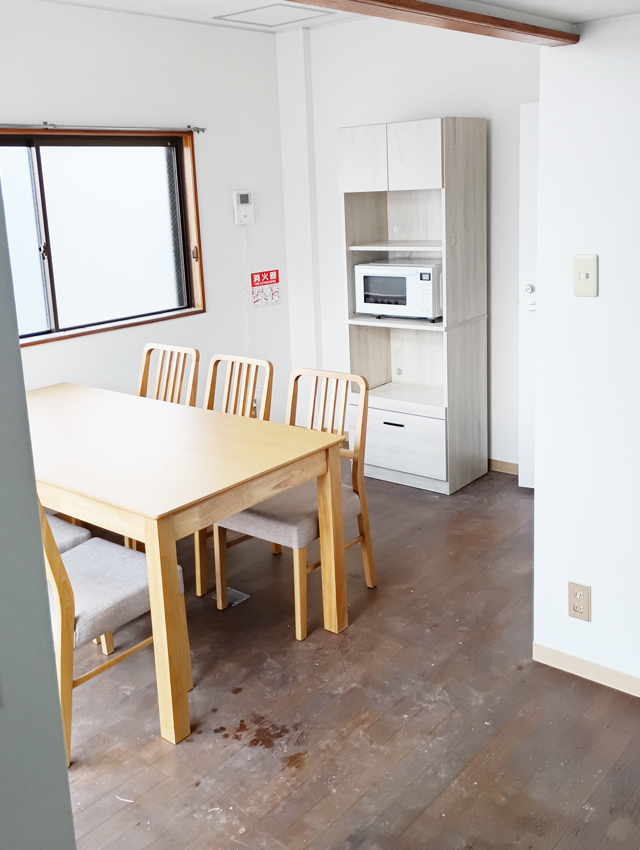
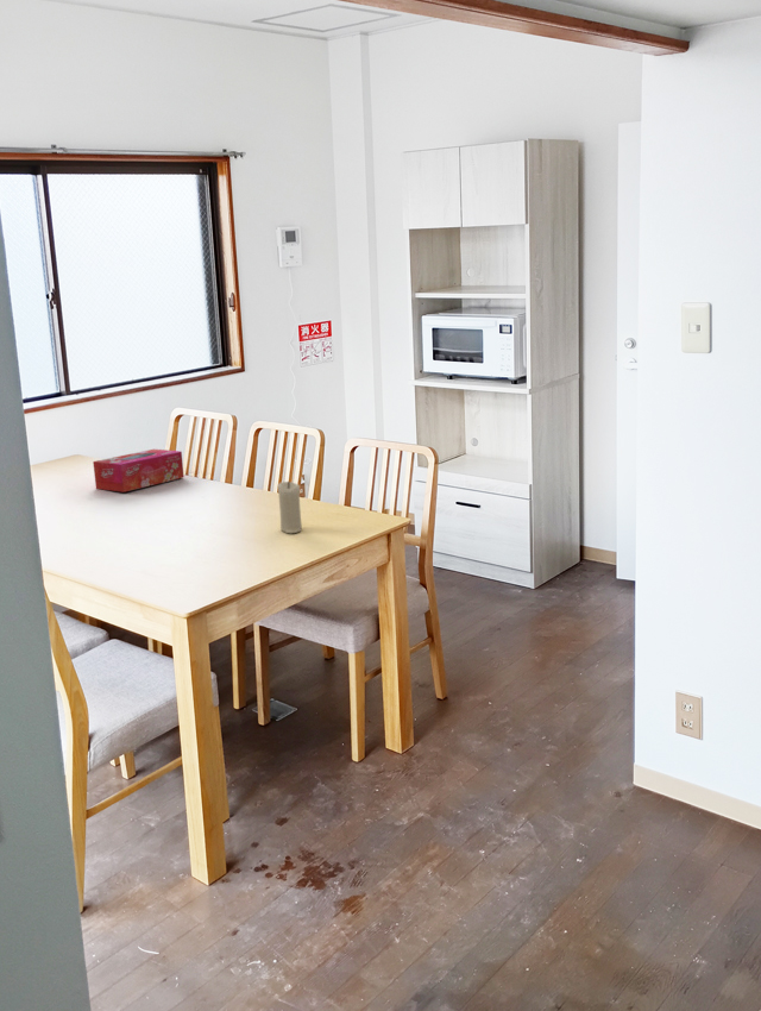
+ tissue box (139, 469)
+ candle (290, 506)
